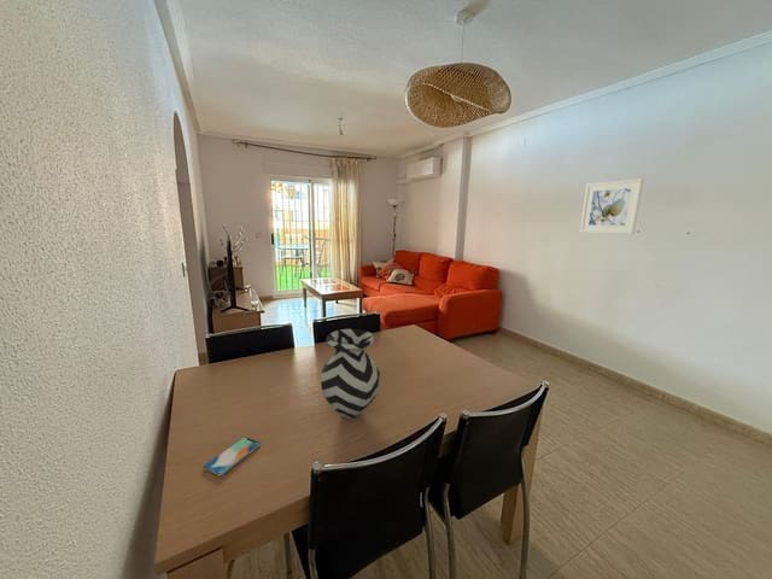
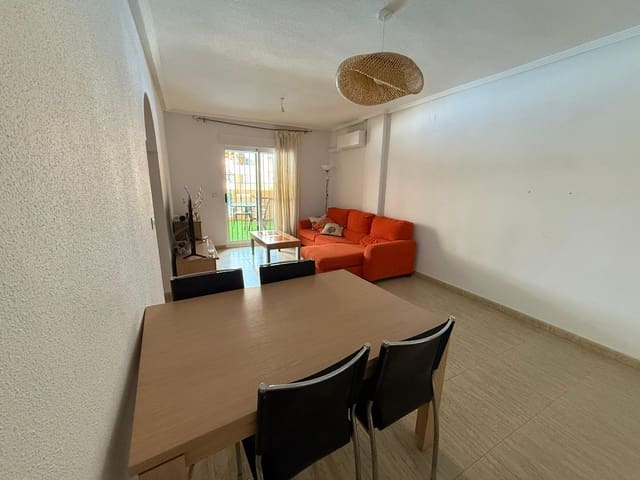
- vase (350, 375)
- smartphone (233, 455)
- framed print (608, 207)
